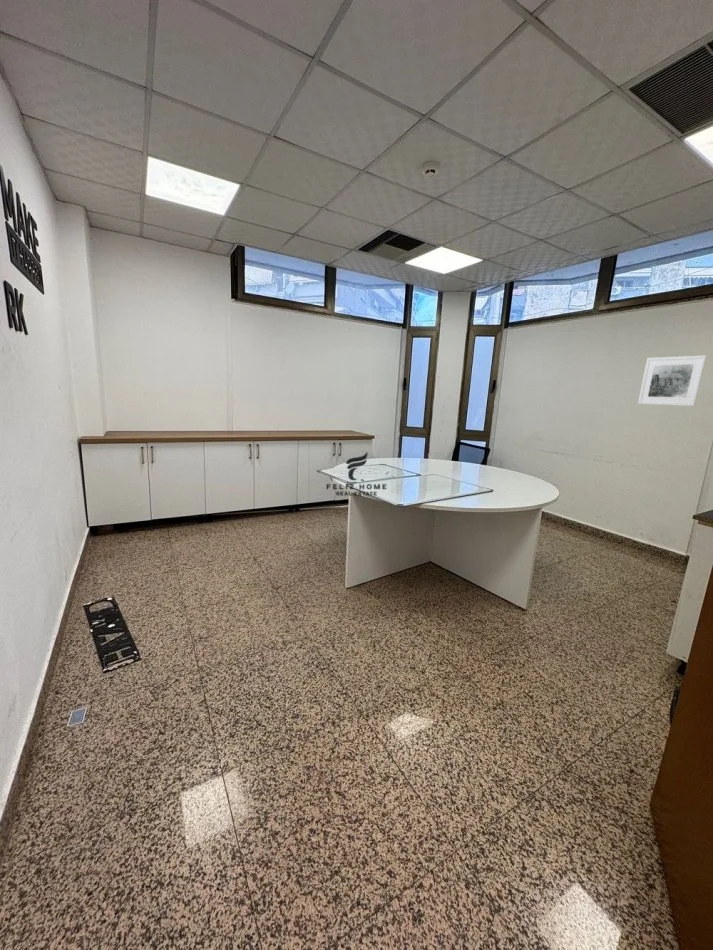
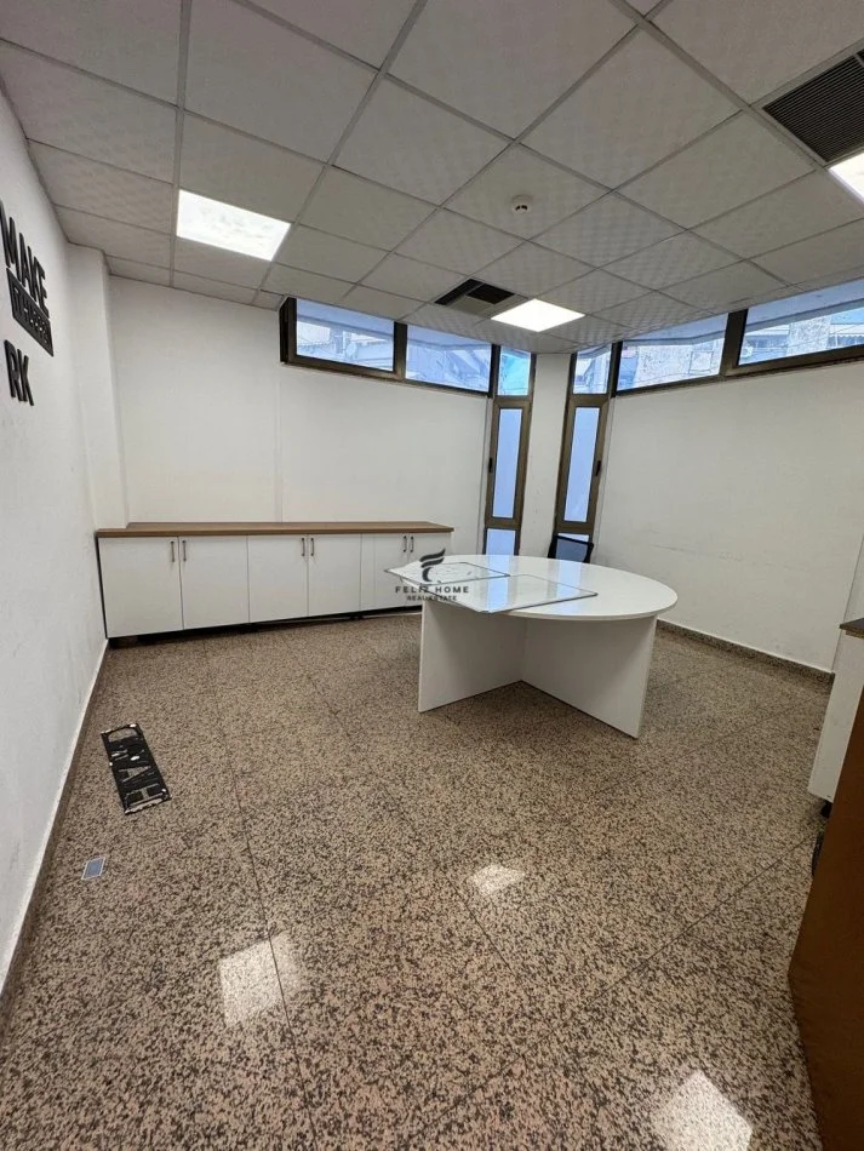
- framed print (670, 381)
